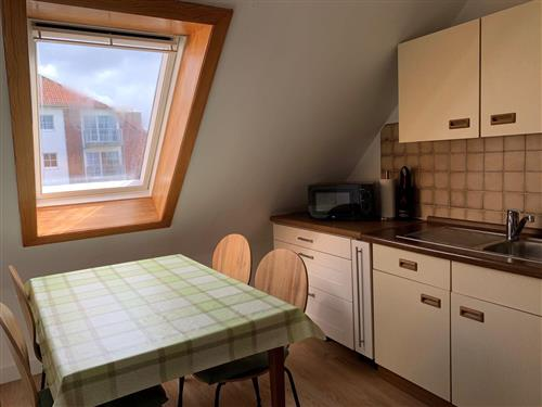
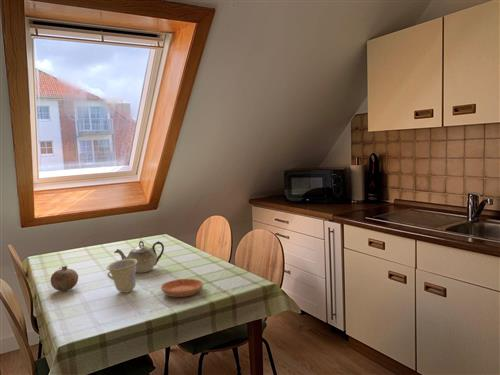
+ saucer (182, 288)
+ teapot (139, 256)
+ cup (122, 276)
+ fruit (64, 278)
